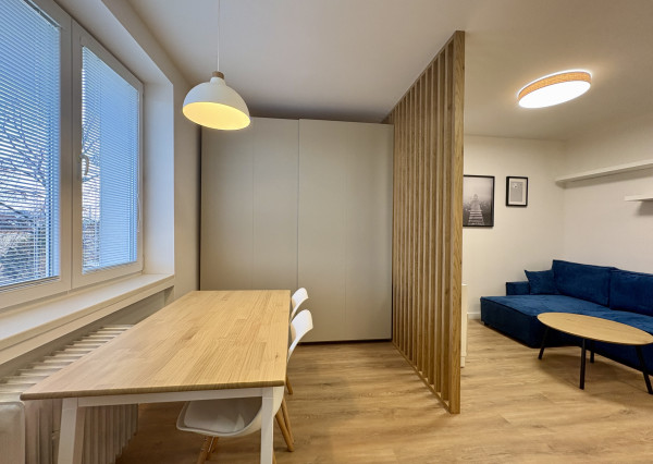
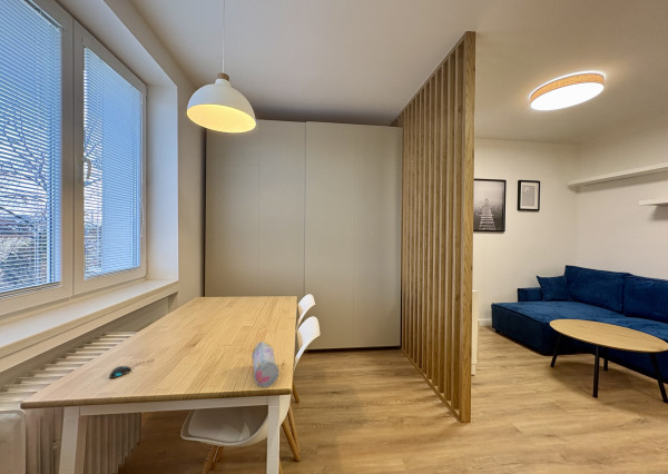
+ pencil case (264, 362)
+ mouse (132, 366)
